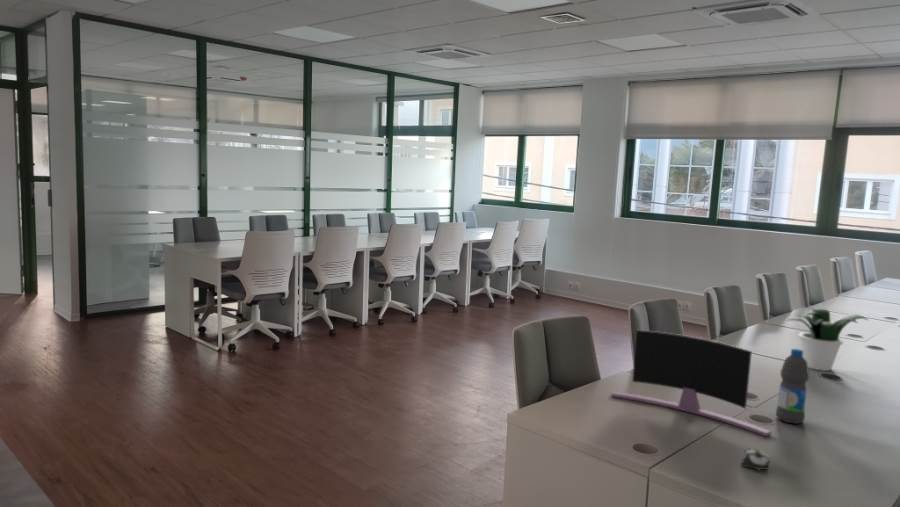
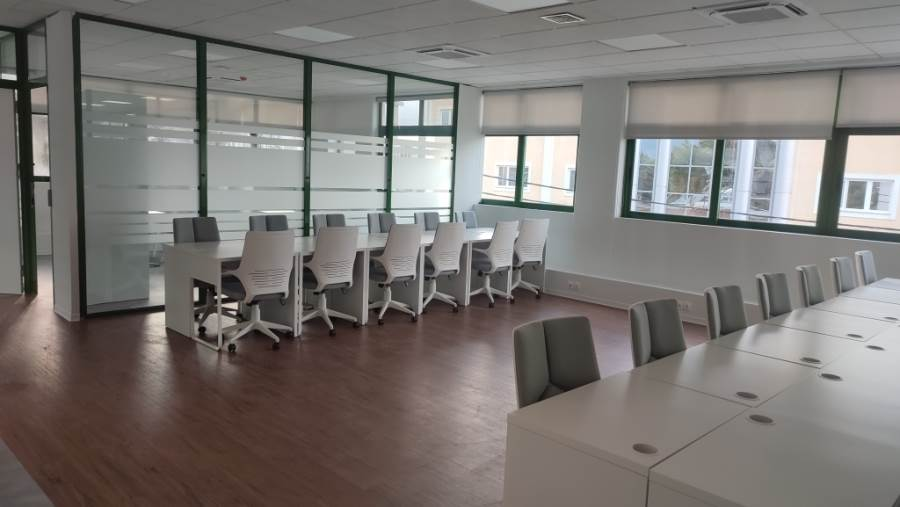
- water bottle (793, 385)
- monitor (689, 375)
- potted plant (825, 339)
- computer mouse (754, 455)
